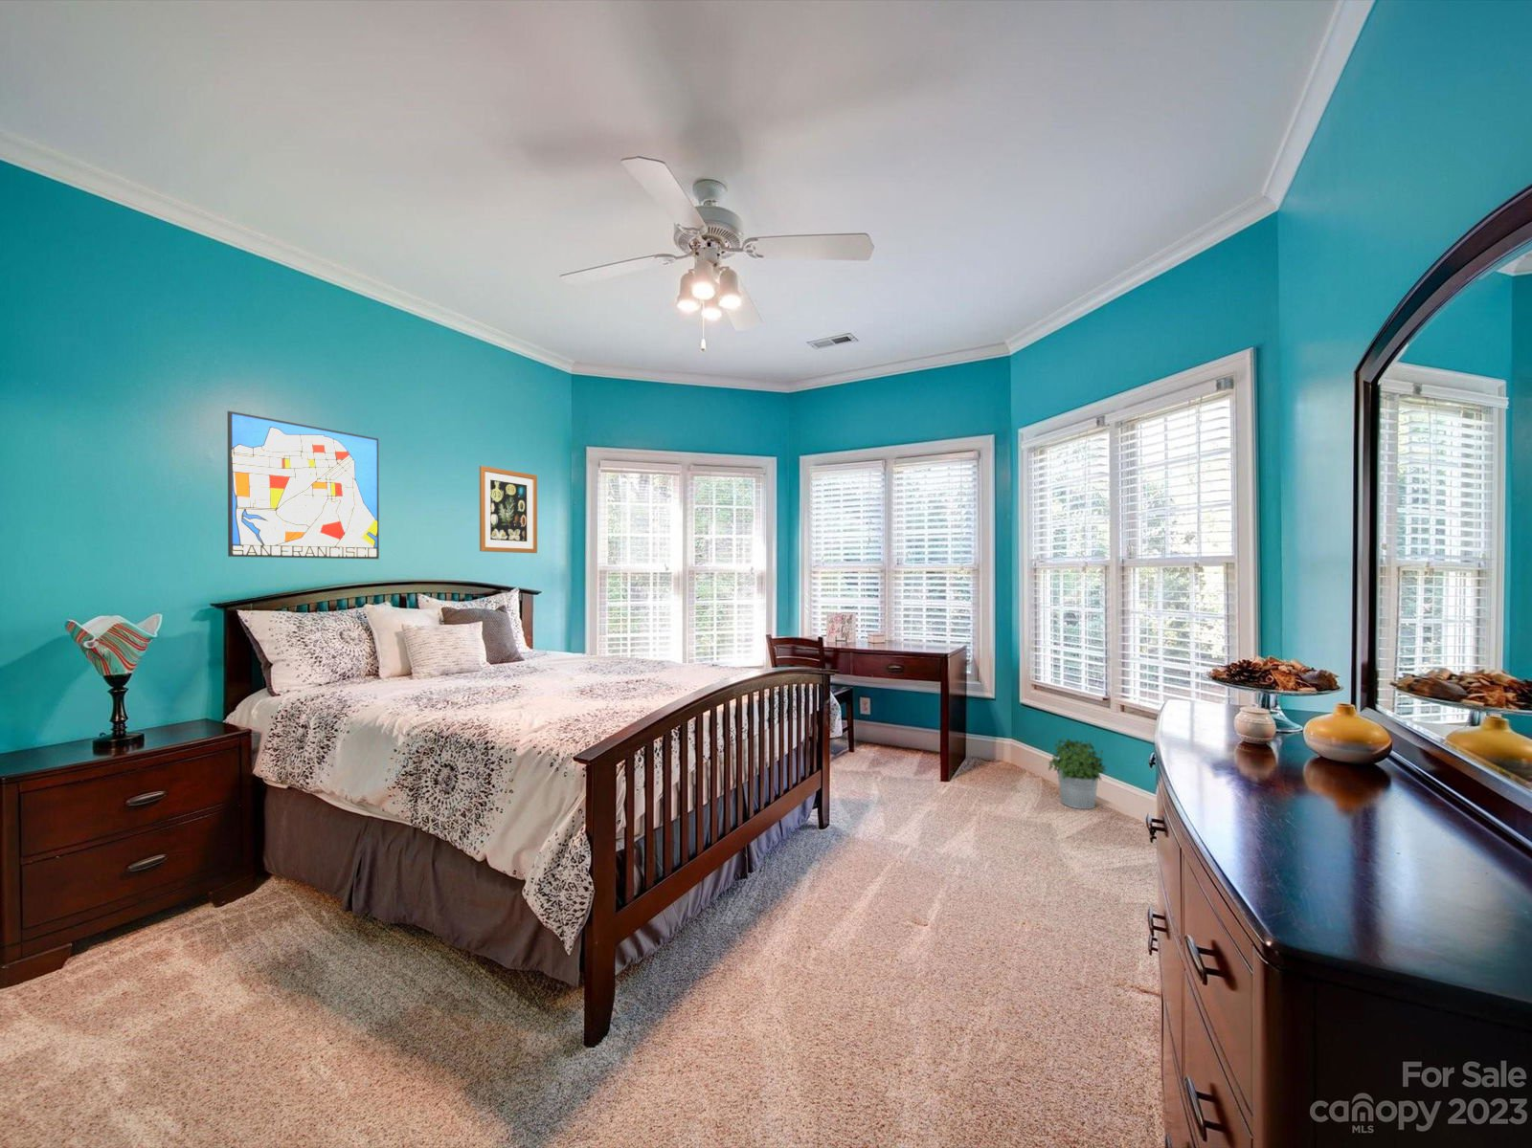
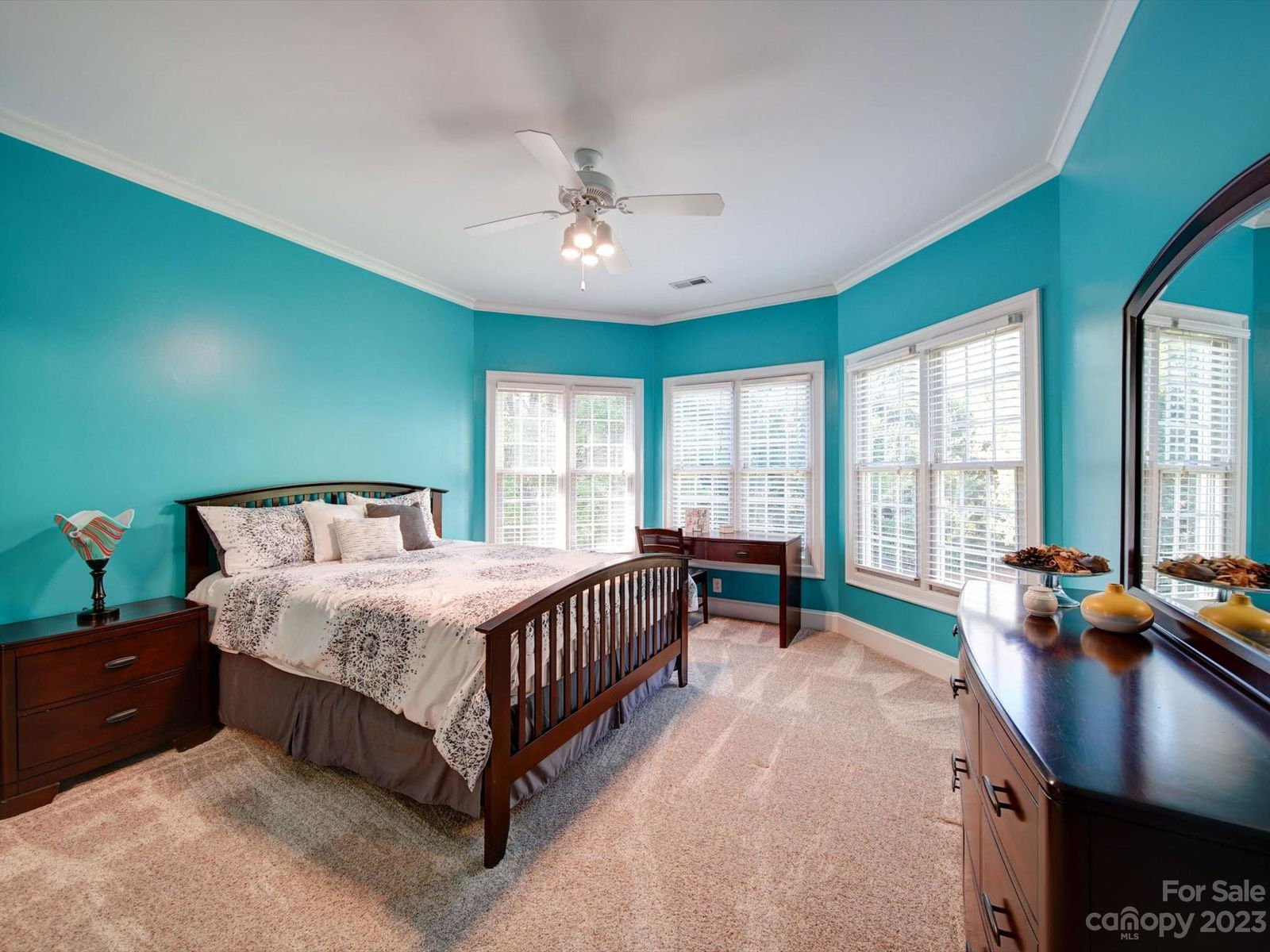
- potted plant (1074, 771)
- wall art (509, 511)
- wall art (310, 492)
